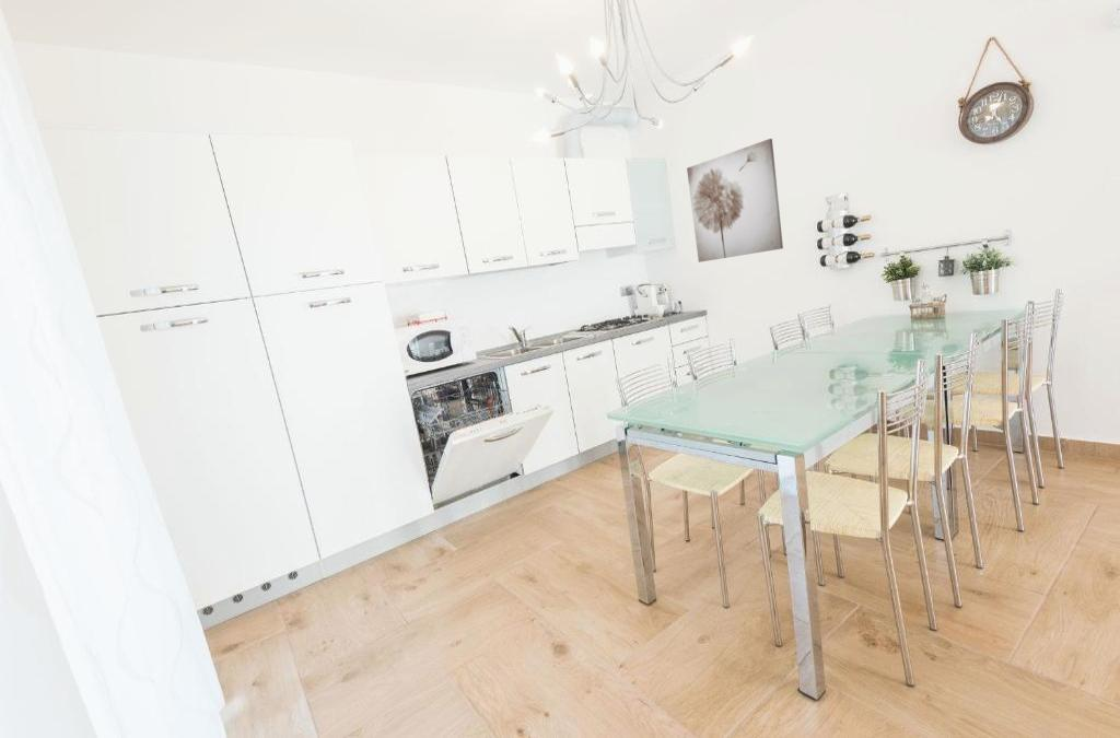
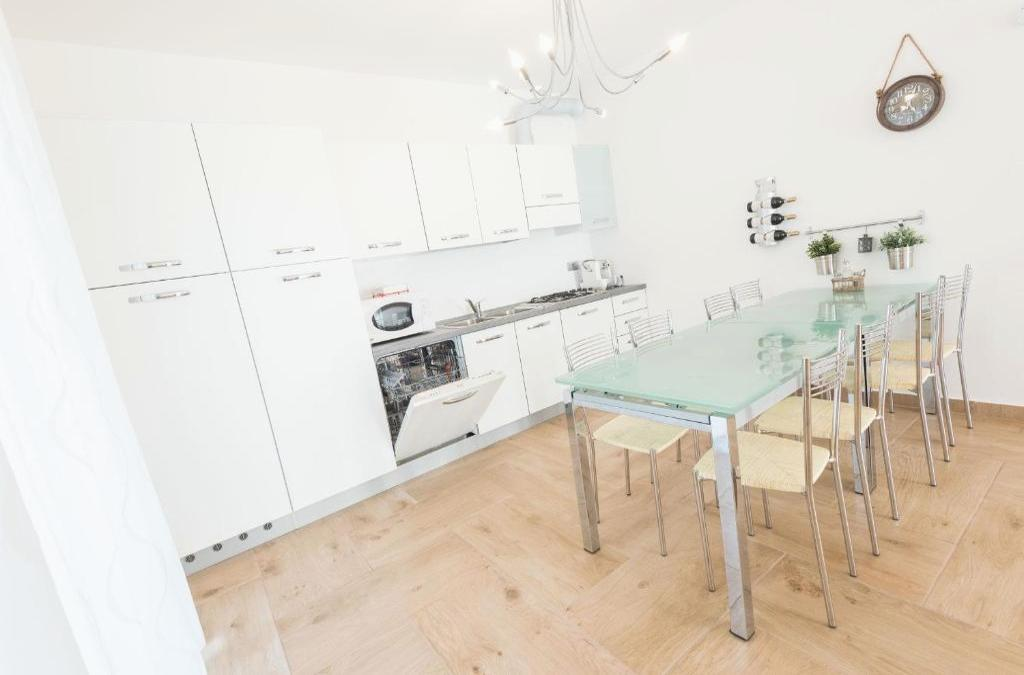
- wall art (732, 206)
